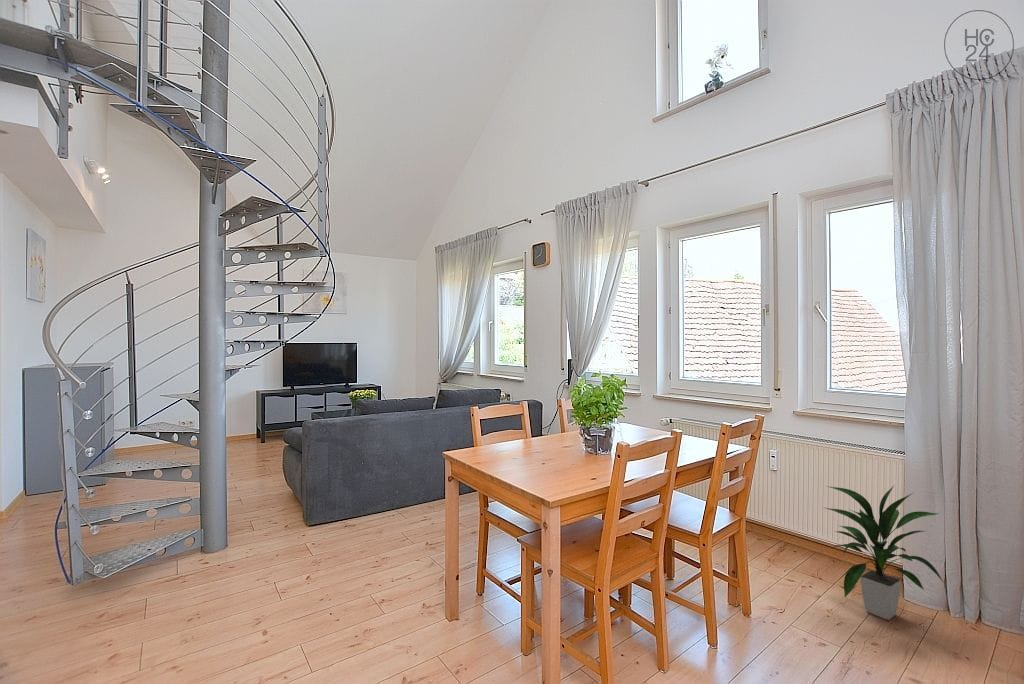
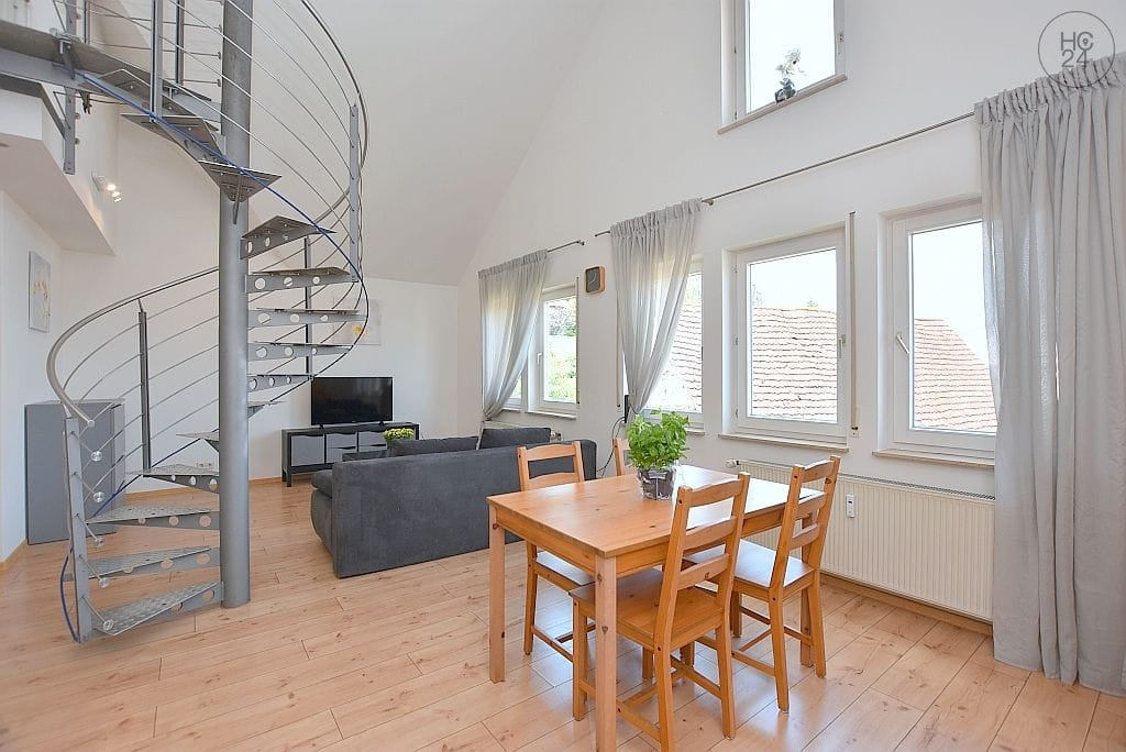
- indoor plant (875, 547)
